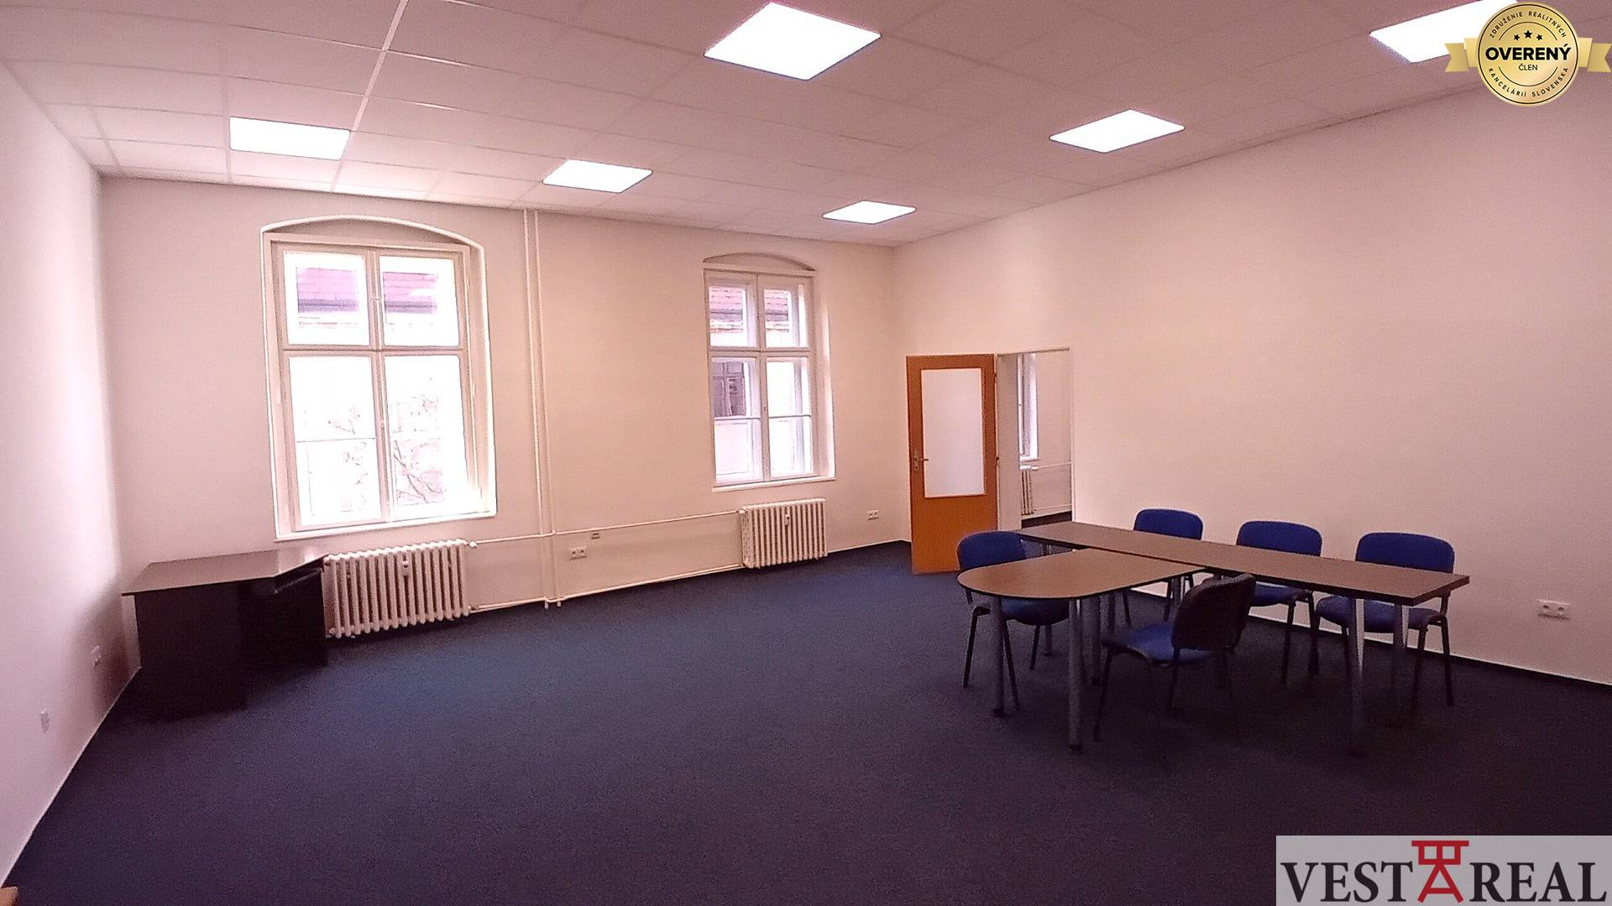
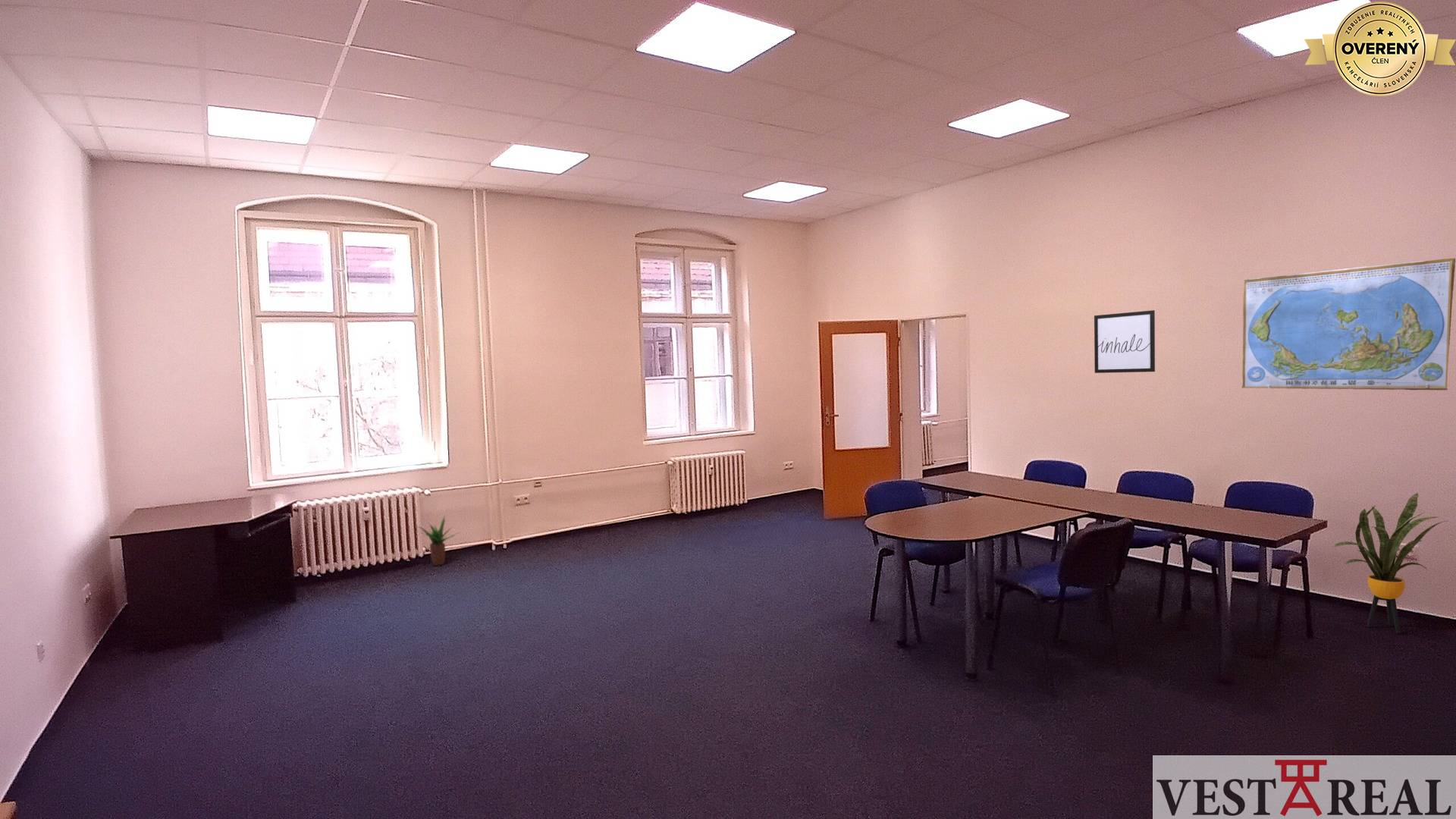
+ world map (1338, 329)
+ potted plant (439, 540)
+ house plant (1396, 564)
+ wall art (1123, 343)
